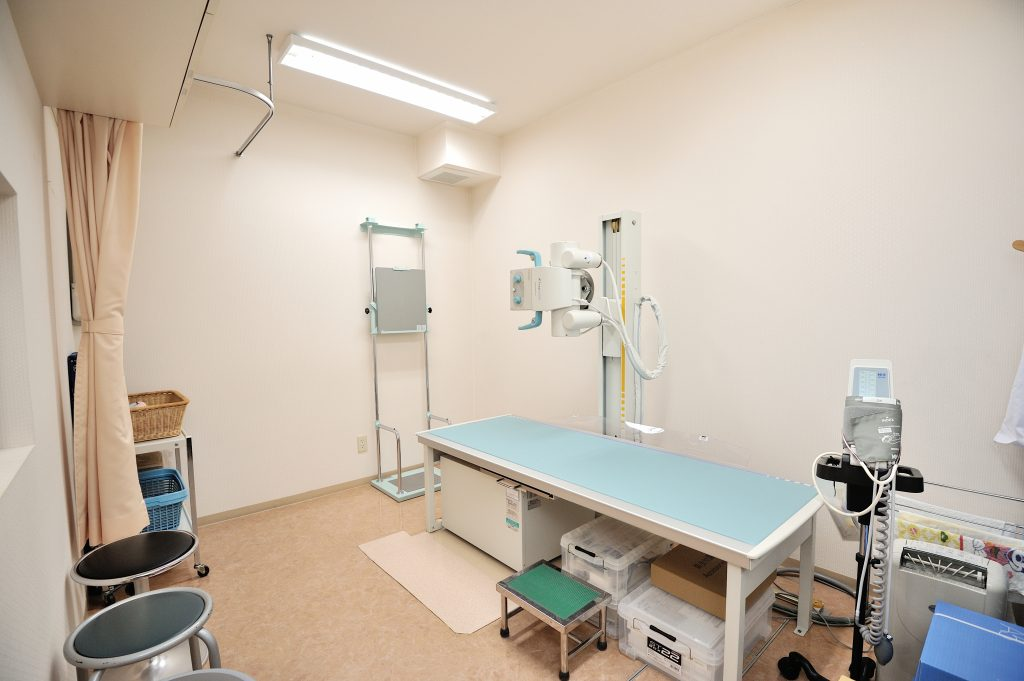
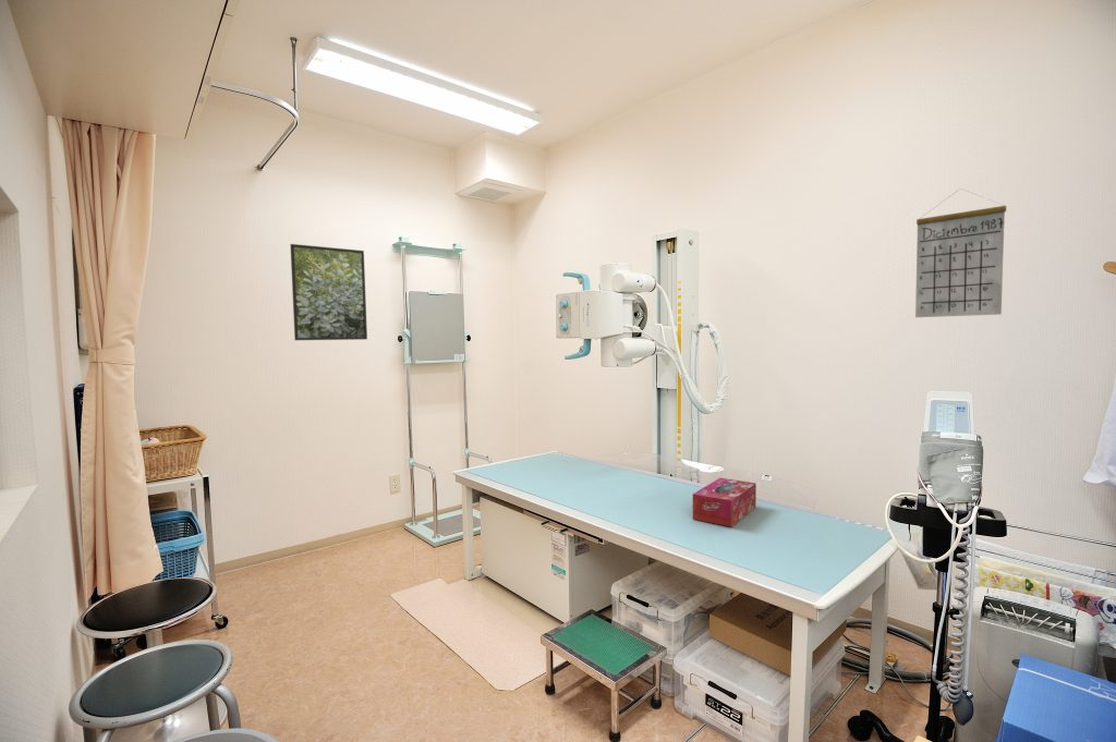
+ tissue box (725, 500)
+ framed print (330, 293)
+ calendar (958, 252)
